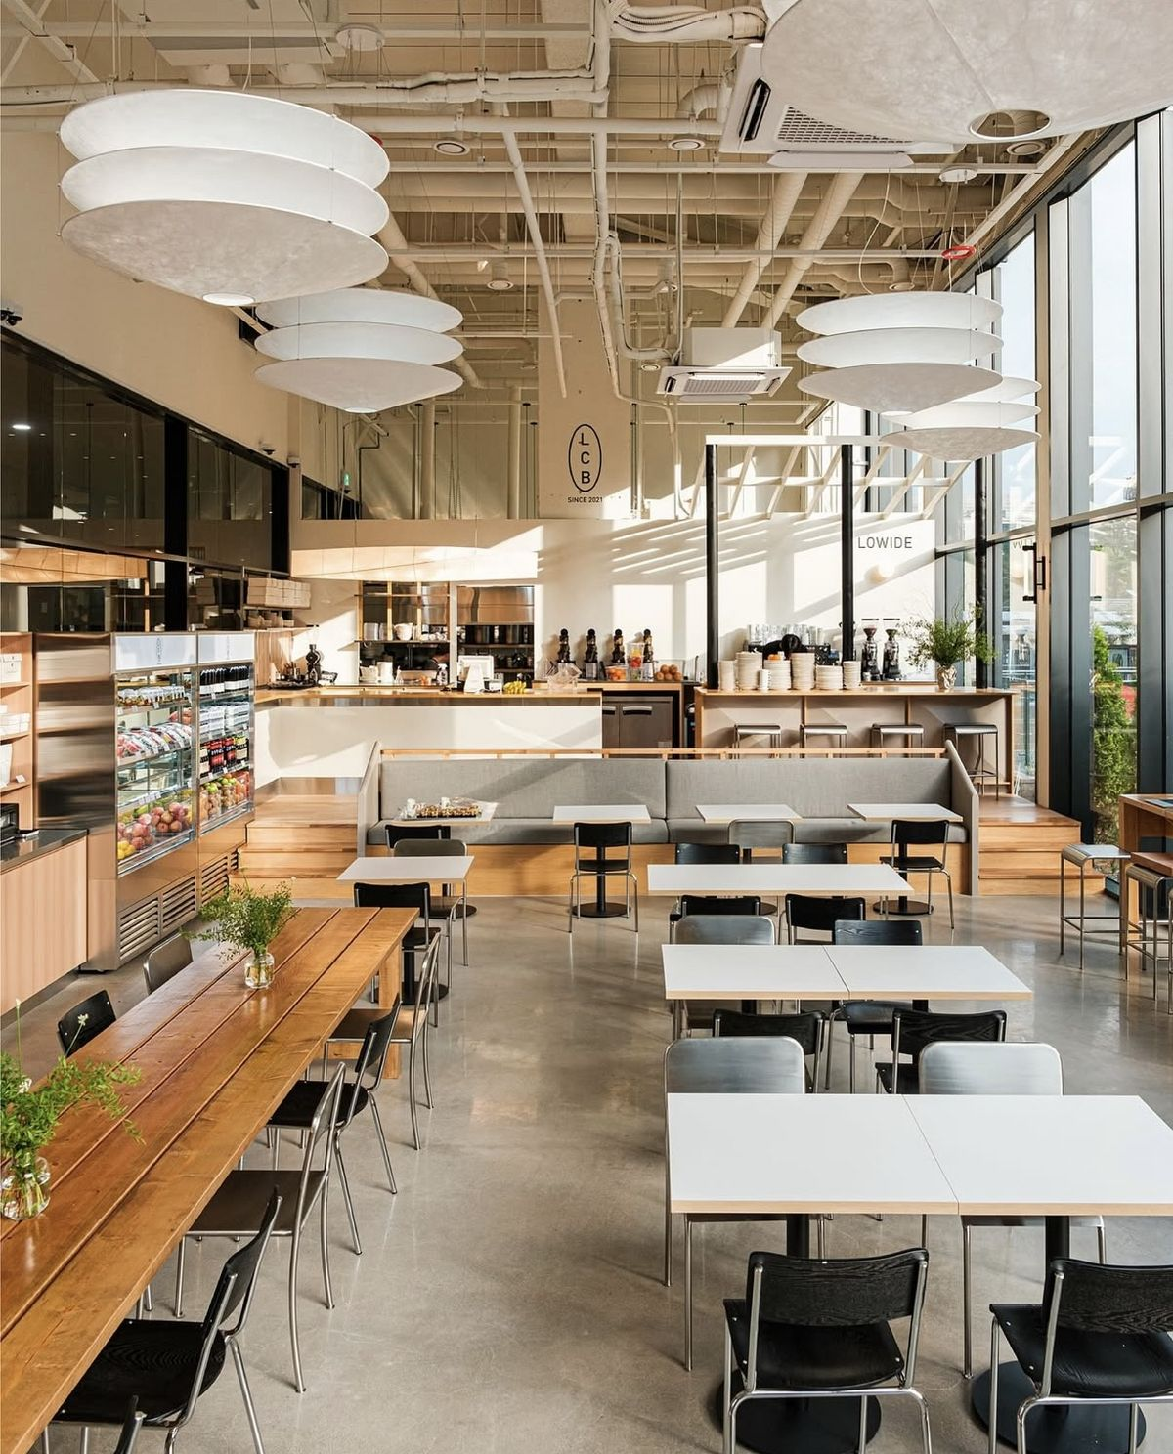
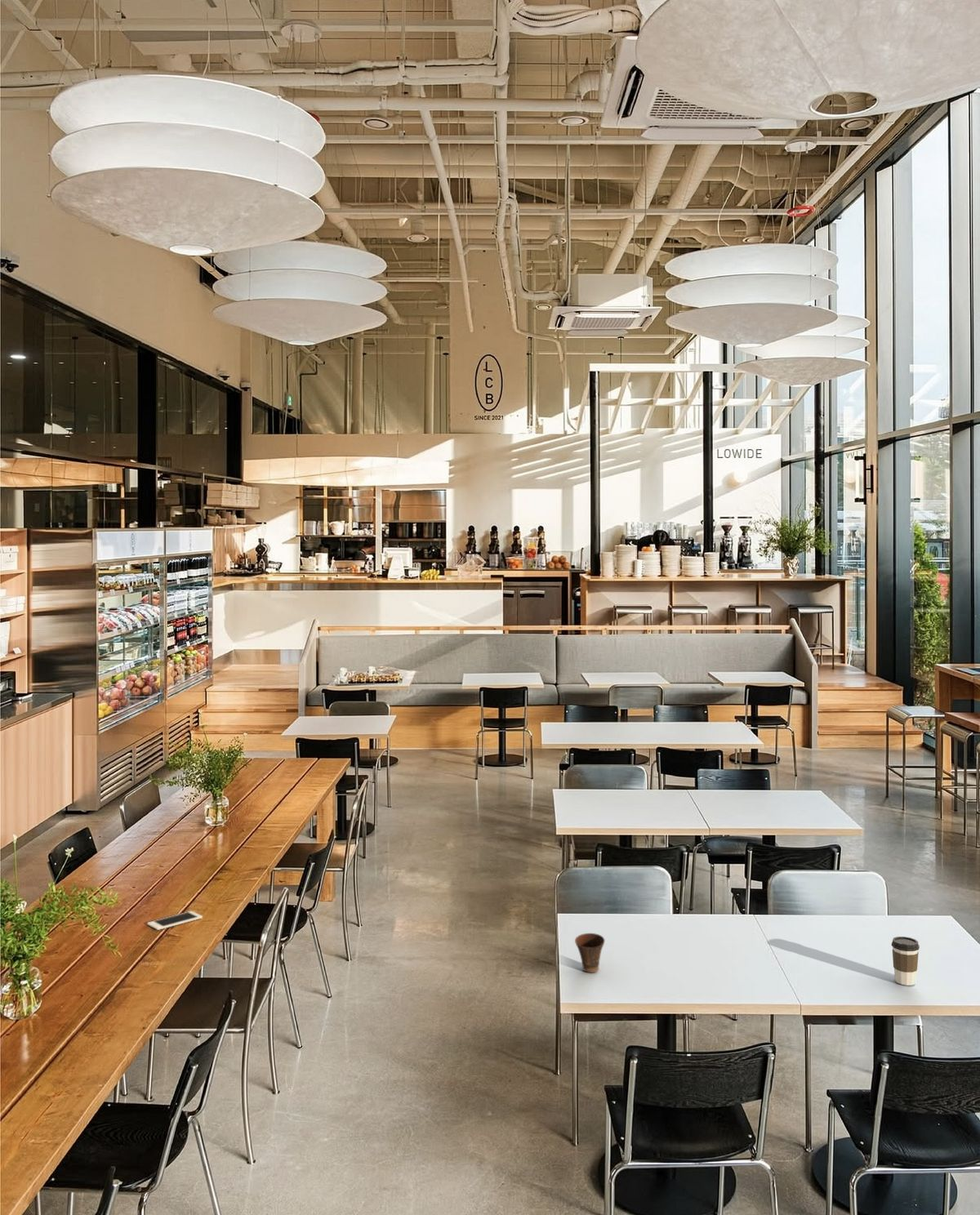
+ cell phone (175, 920)
+ coffee cup (905, 961)
+ cup (590, 955)
